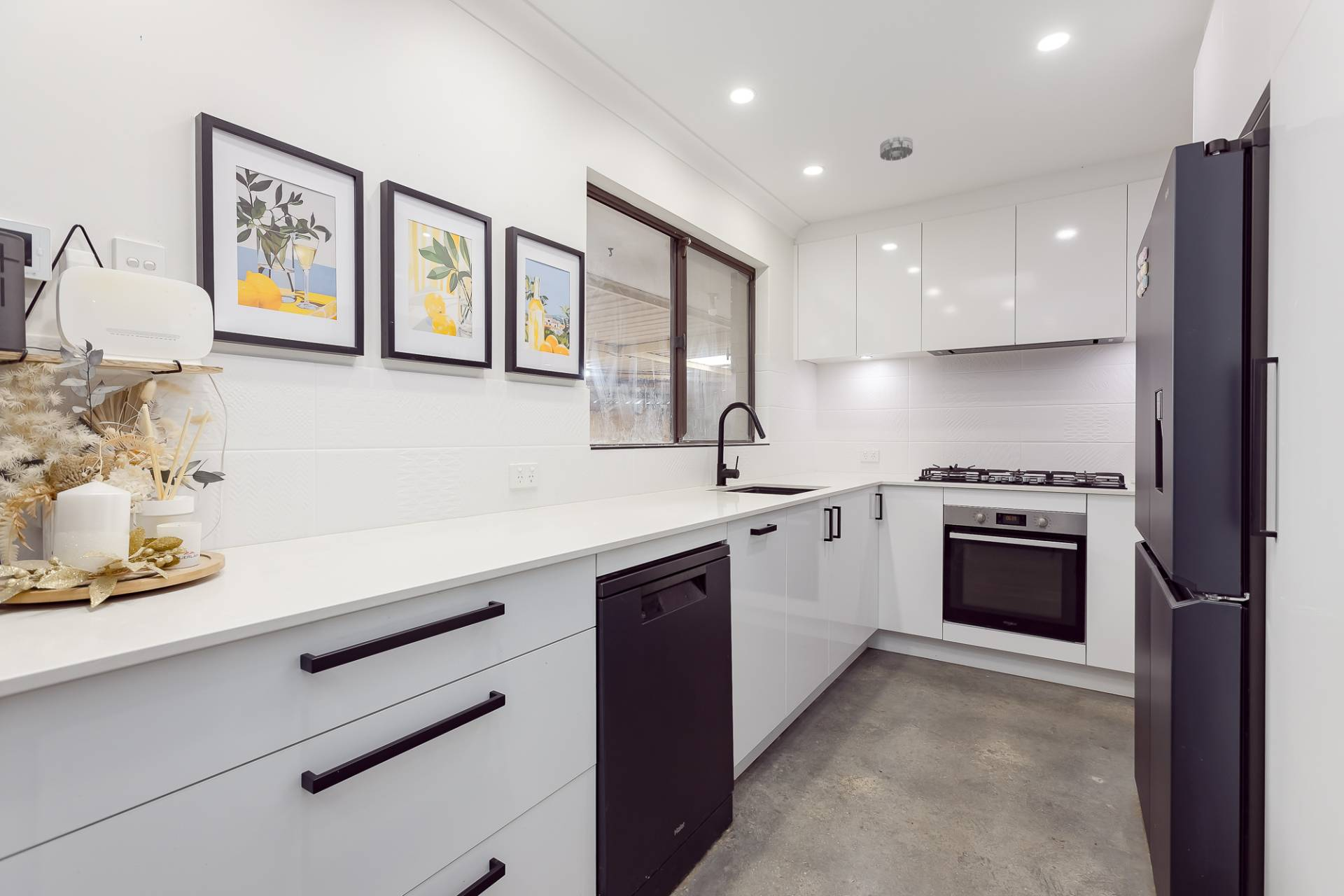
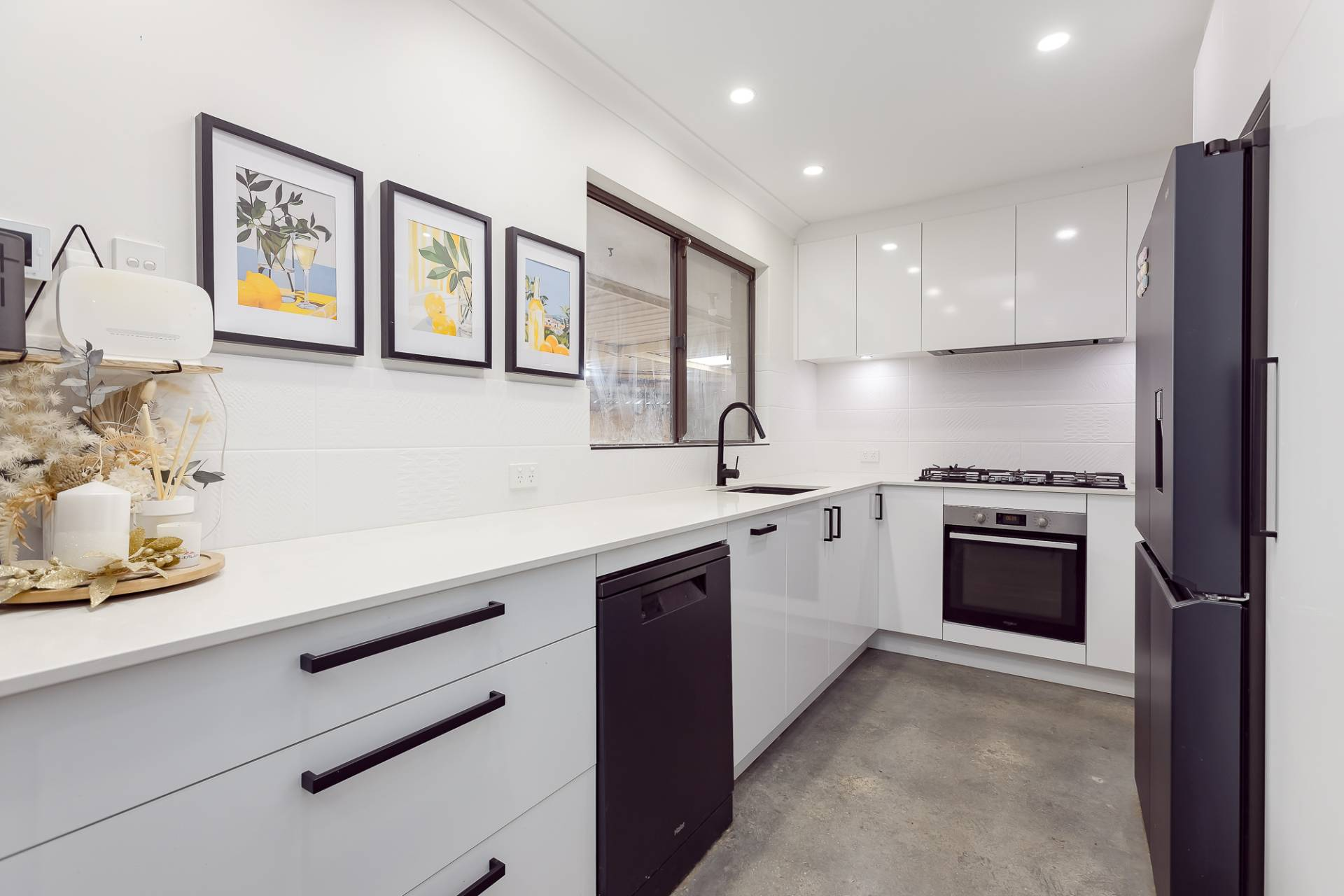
- smoke detector (896, 148)
